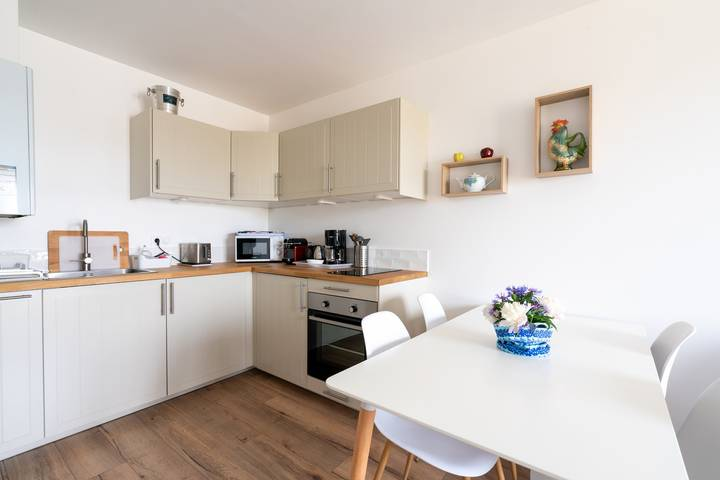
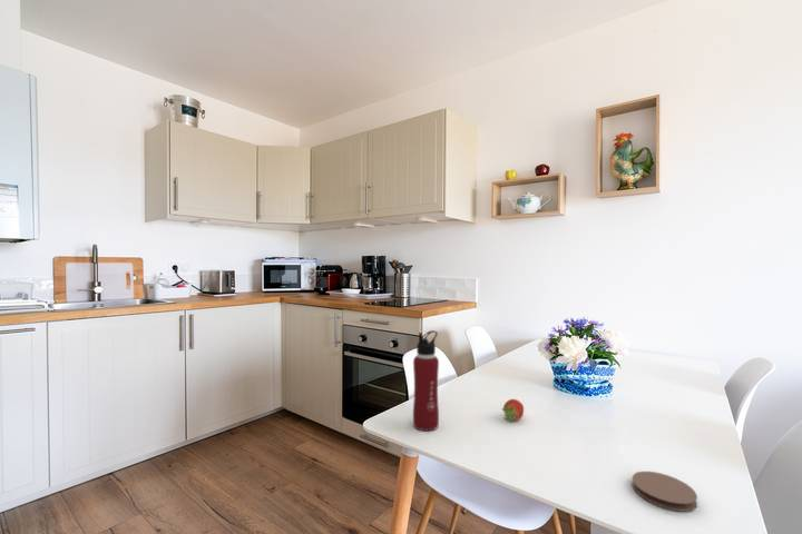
+ coaster (663, 490)
+ water bottle (426, 378)
+ fruit (514, 408)
